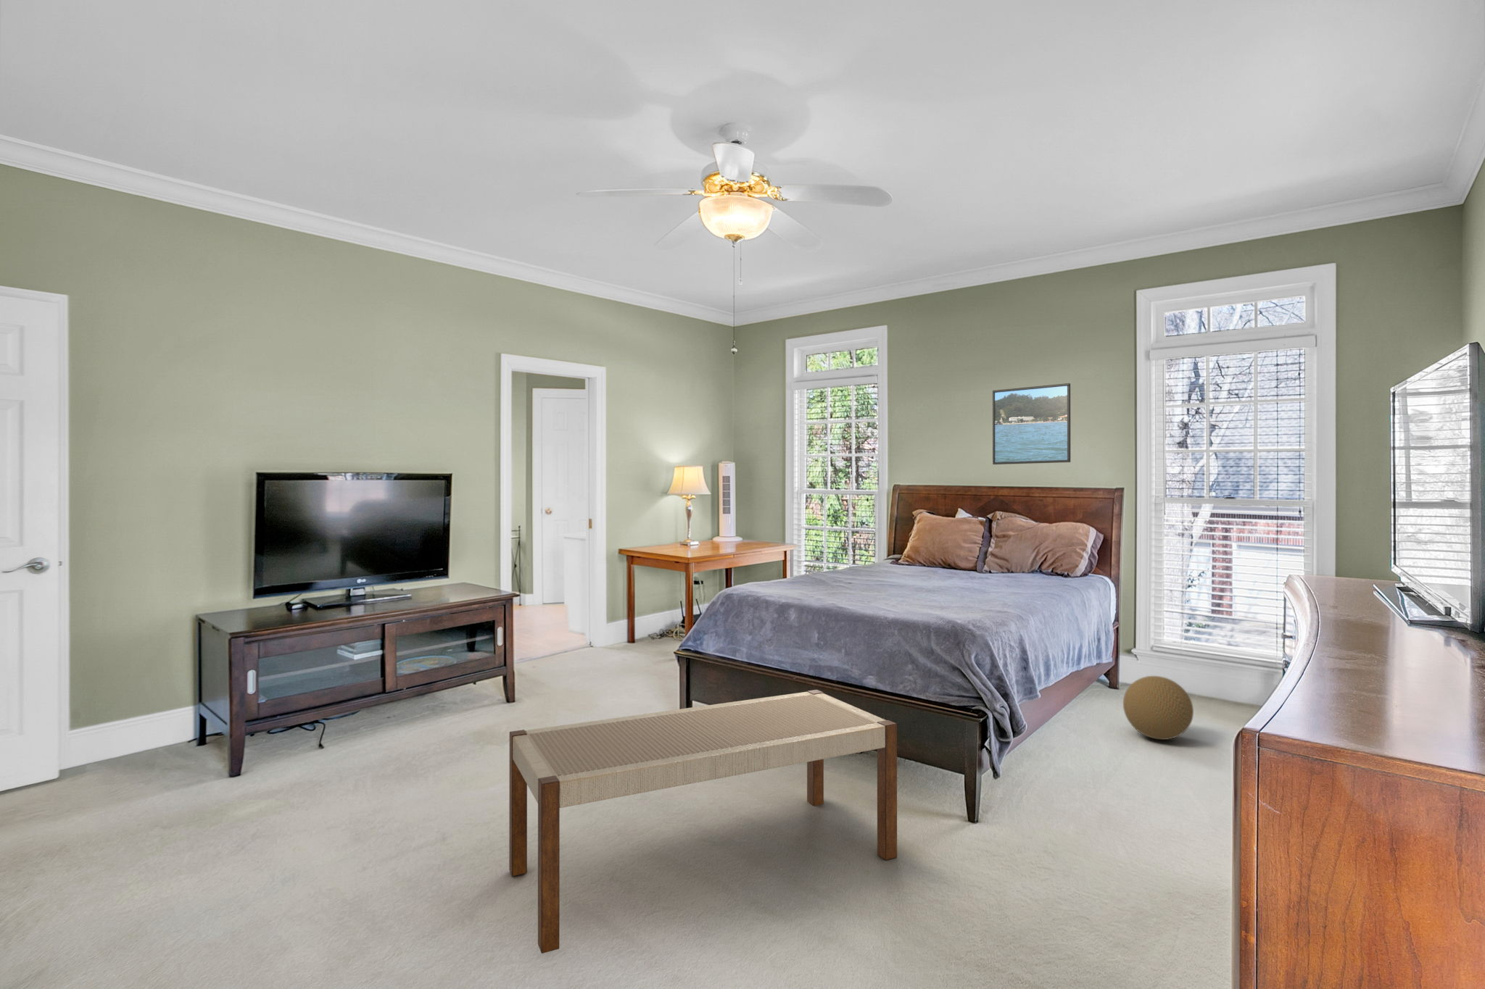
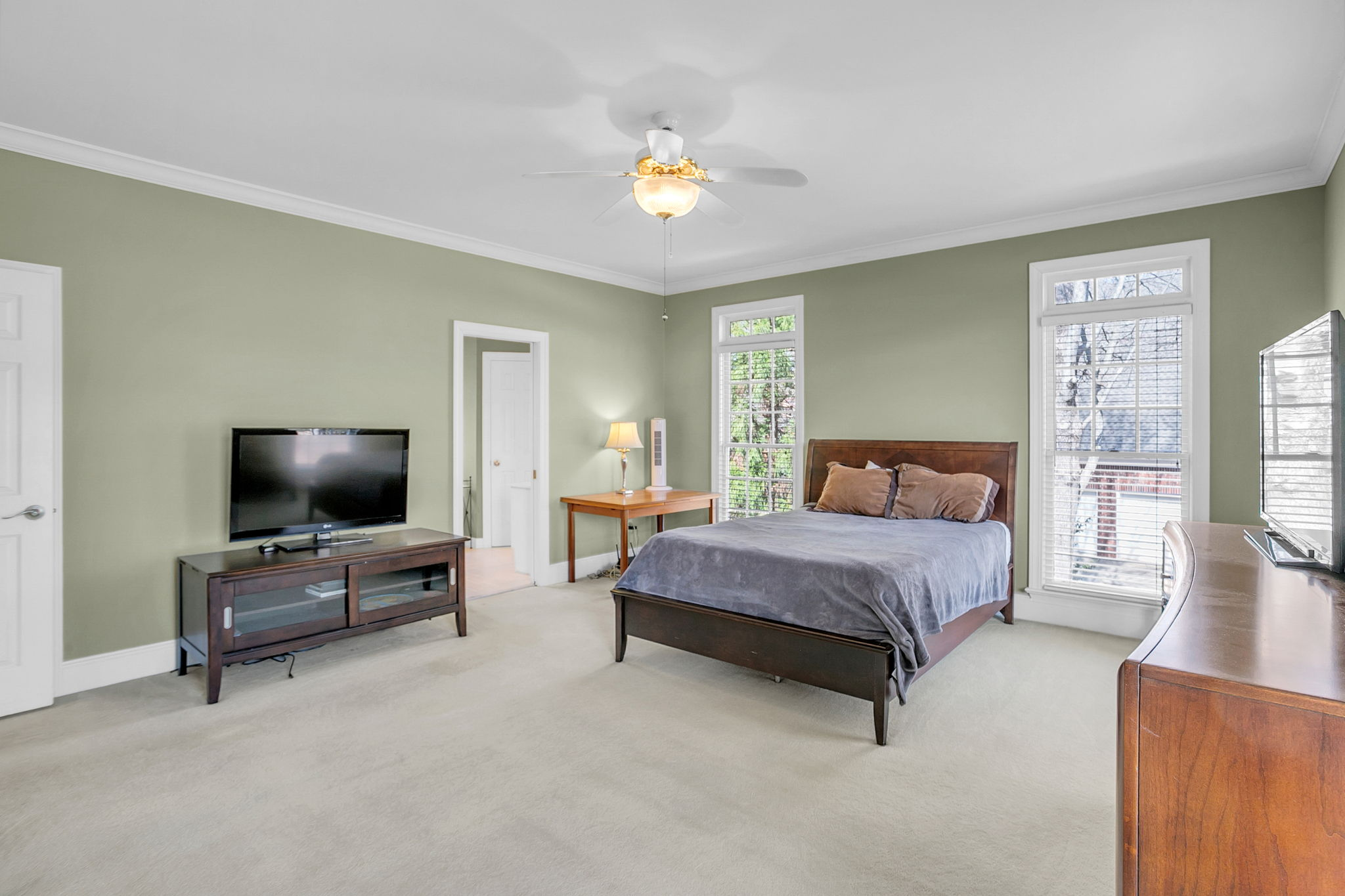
- bench (702, 781)
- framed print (1030, 425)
- decorative ball (1157, 708)
